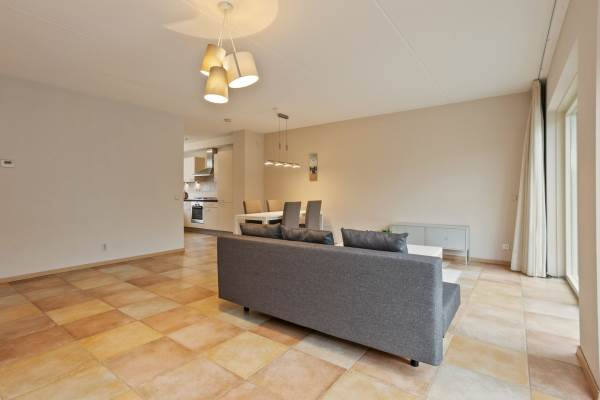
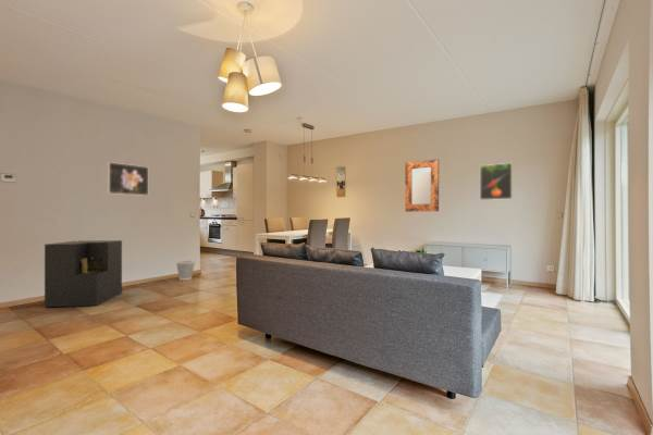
+ home mirror (421, 186)
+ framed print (128, 179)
+ storage cabinet (86, 271)
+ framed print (495, 182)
+ wastebasket (185, 270)
